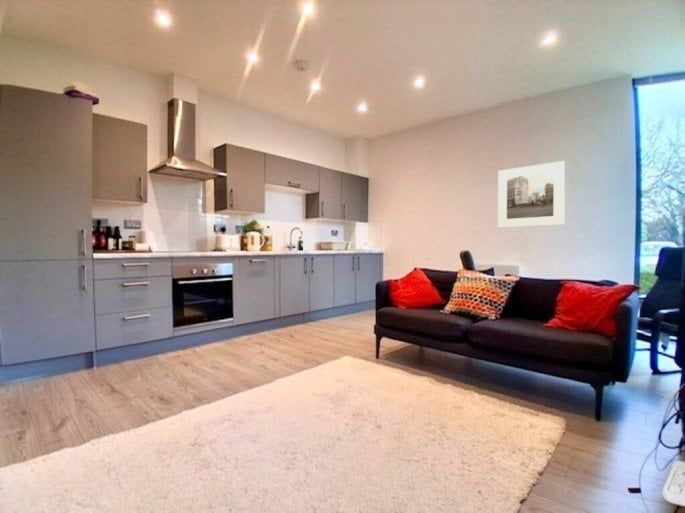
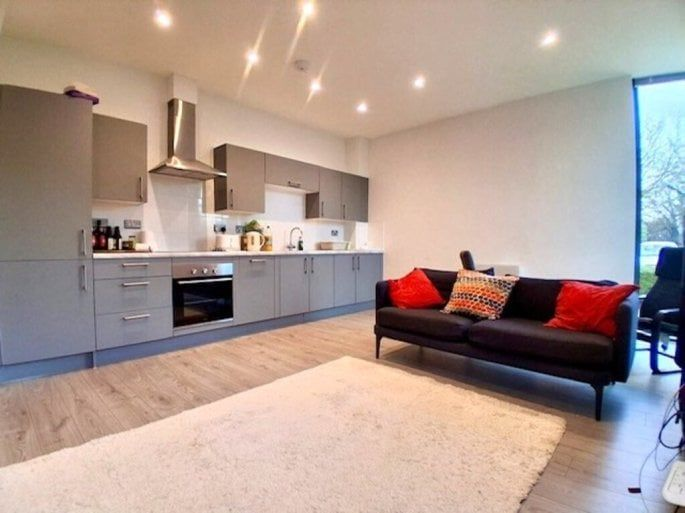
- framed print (529, 196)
